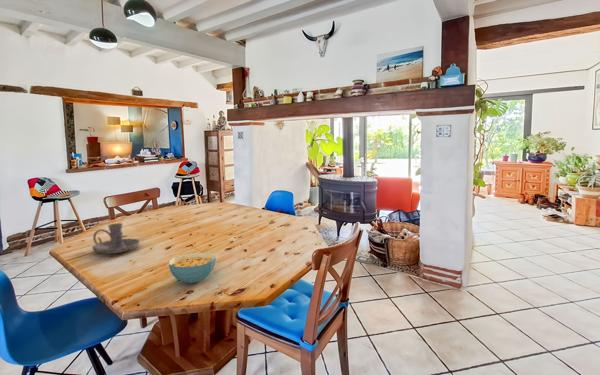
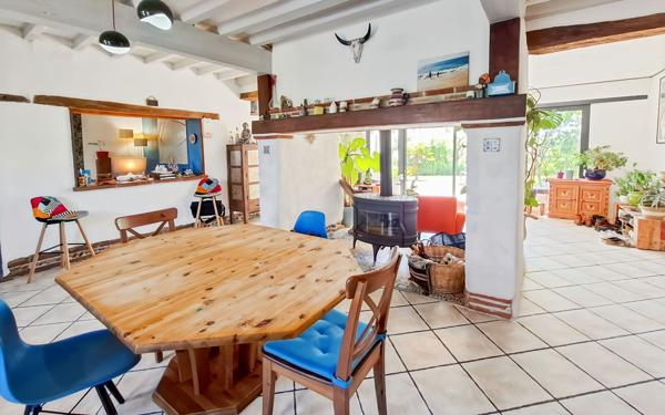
- cereal bowl (192, 270)
- candle holder (112, 237)
